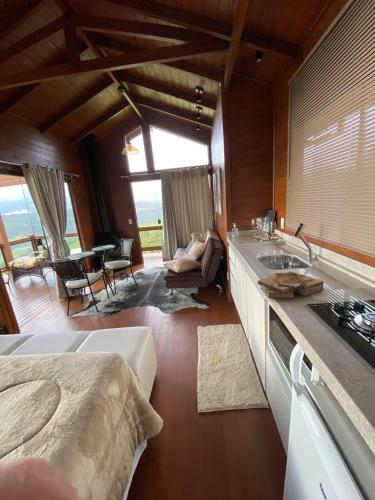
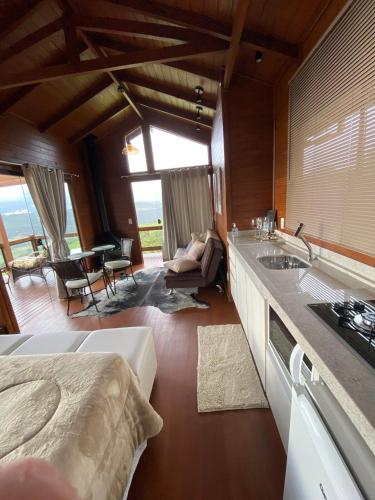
- clipboard (289, 281)
